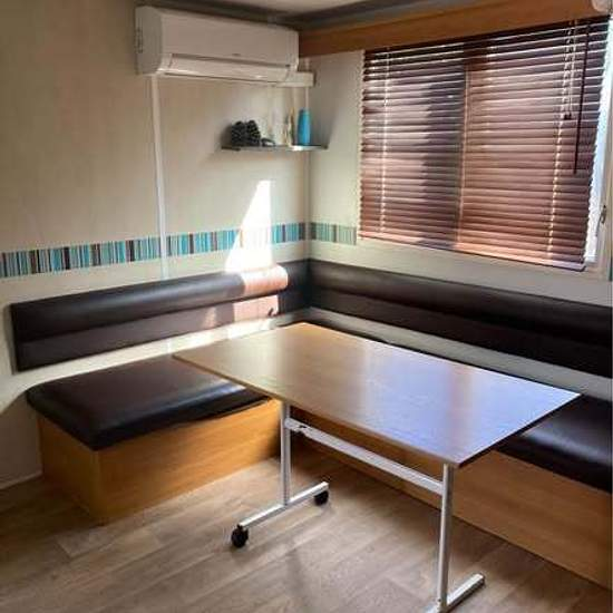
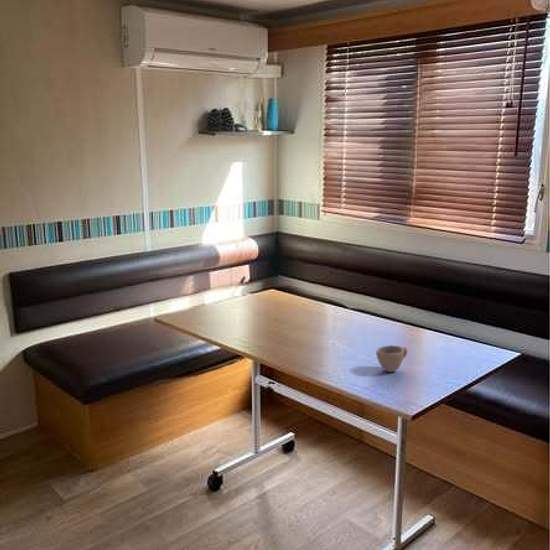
+ cup (392, 358)
